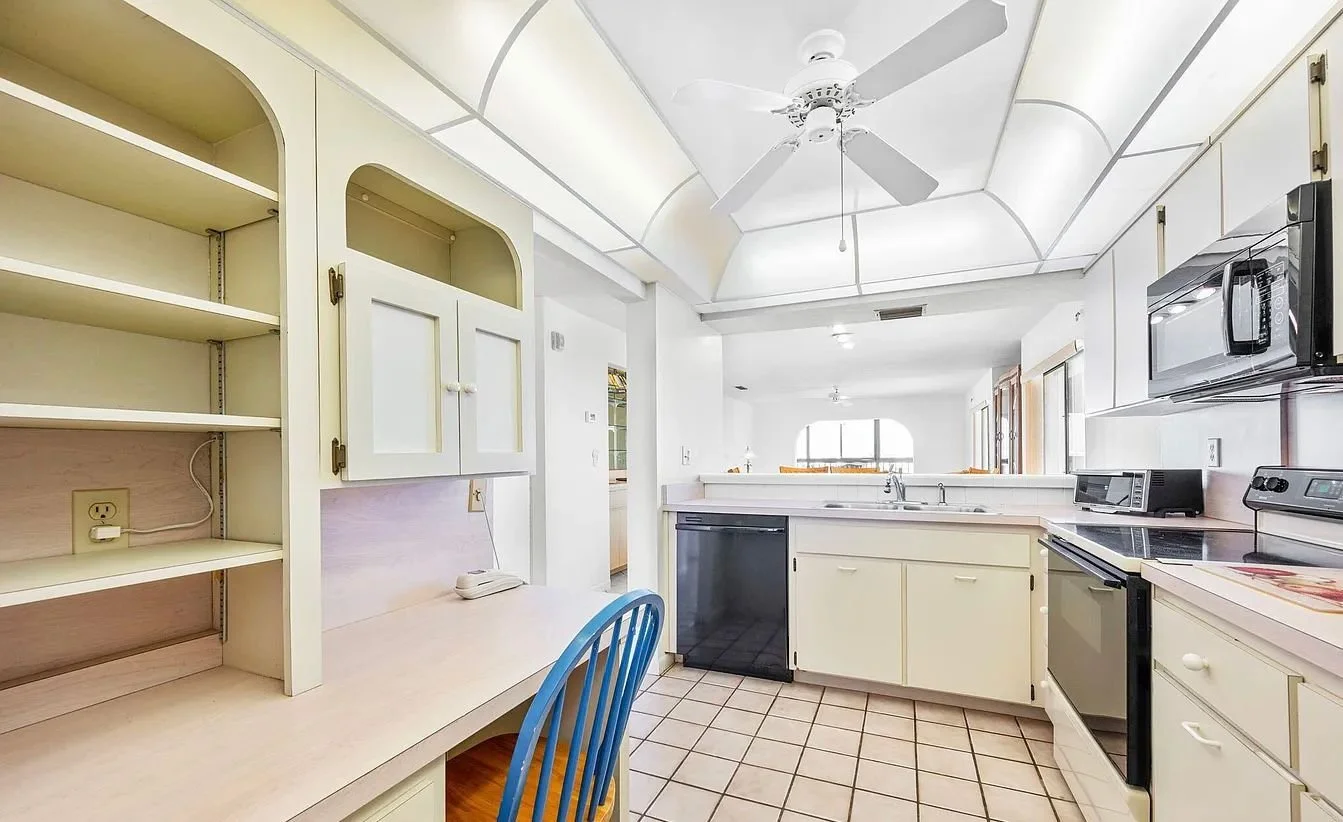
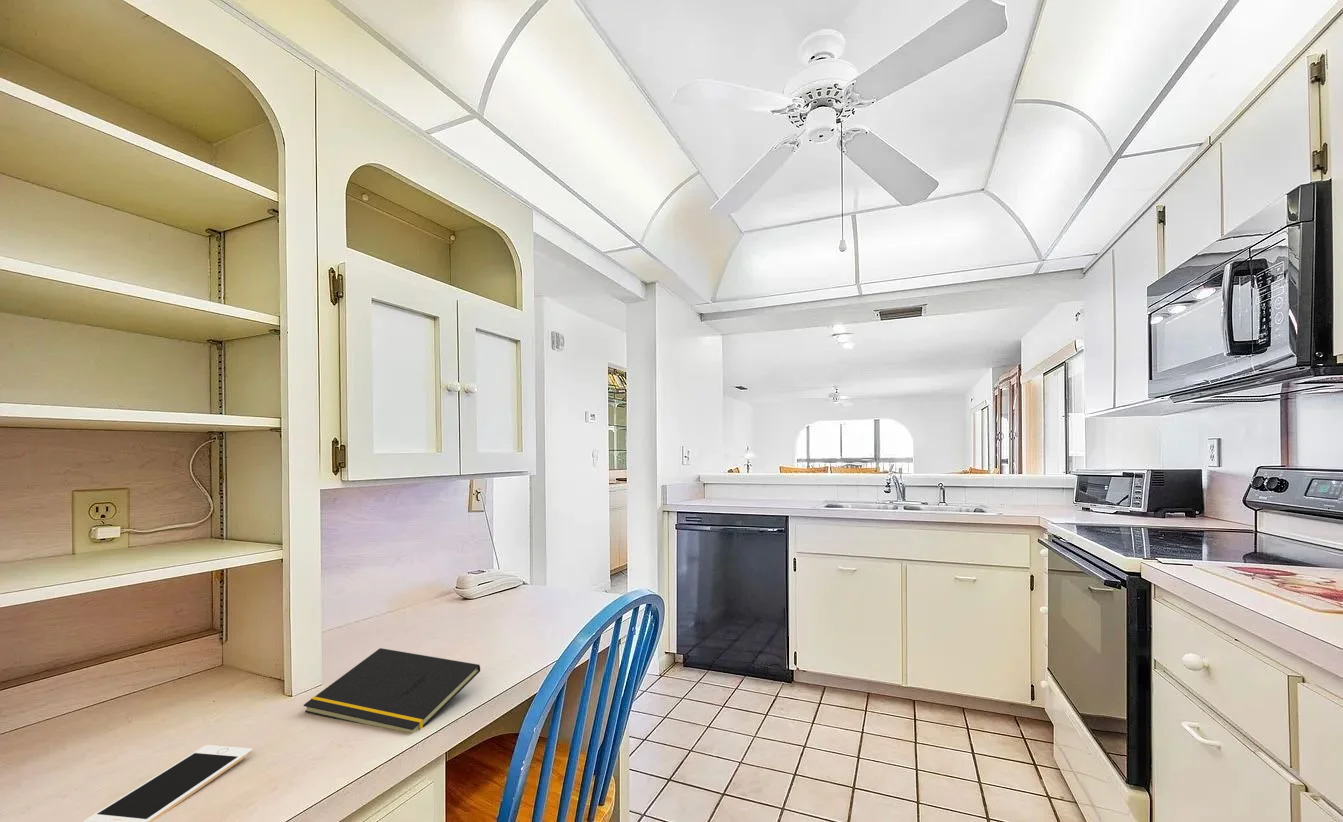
+ notepad (395, 687)
+ cell phone (175, 784)
